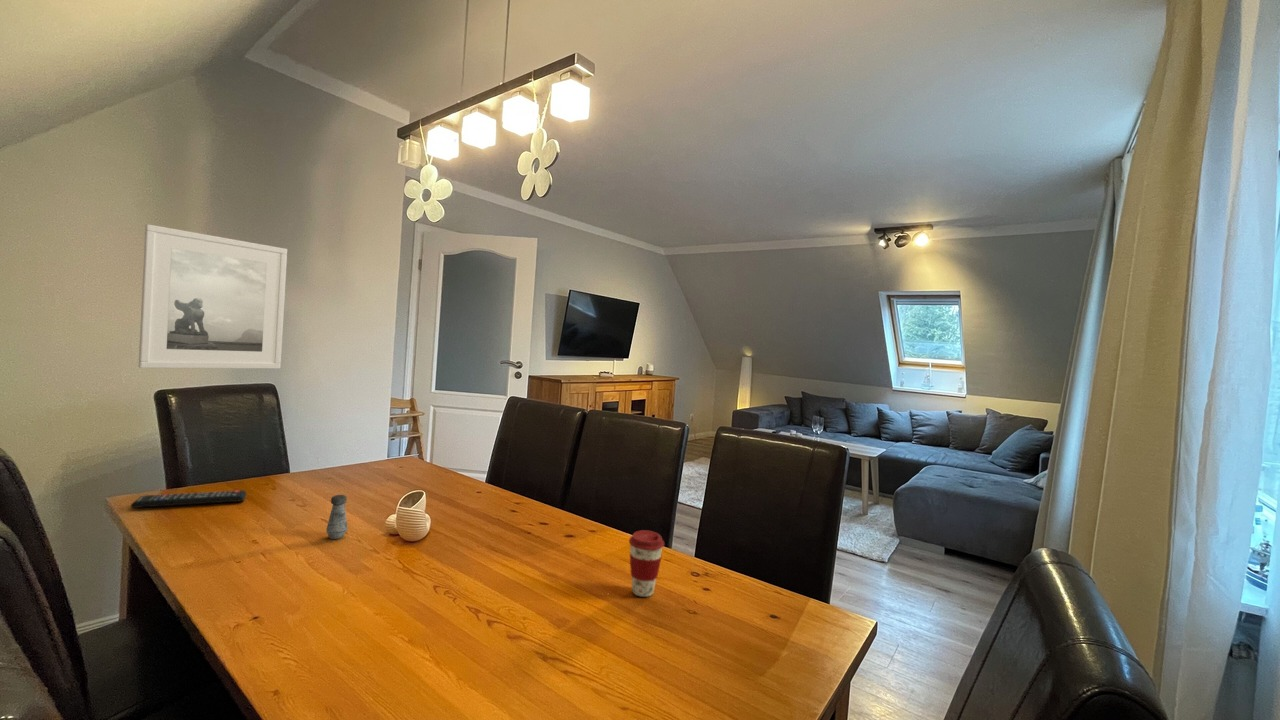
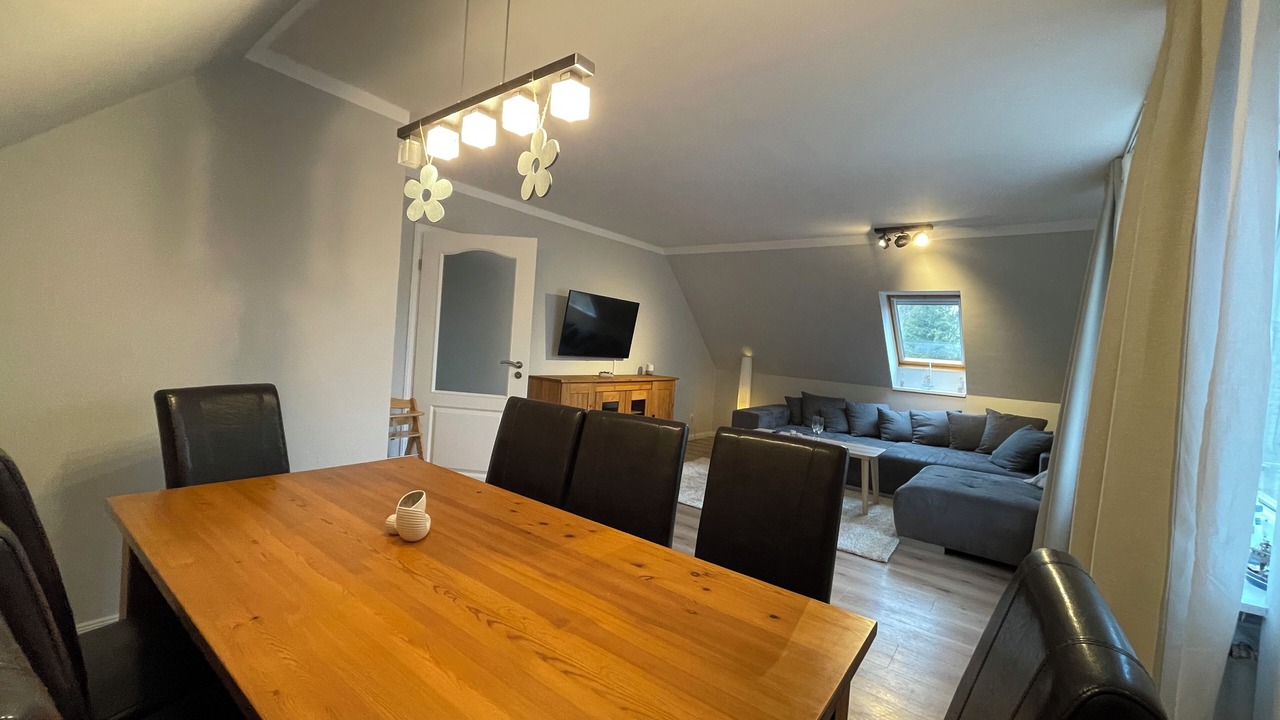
- salt shaker (337, 516)
- coffee cup (644, 563)
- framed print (219, 303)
- remote control (191, 499)
